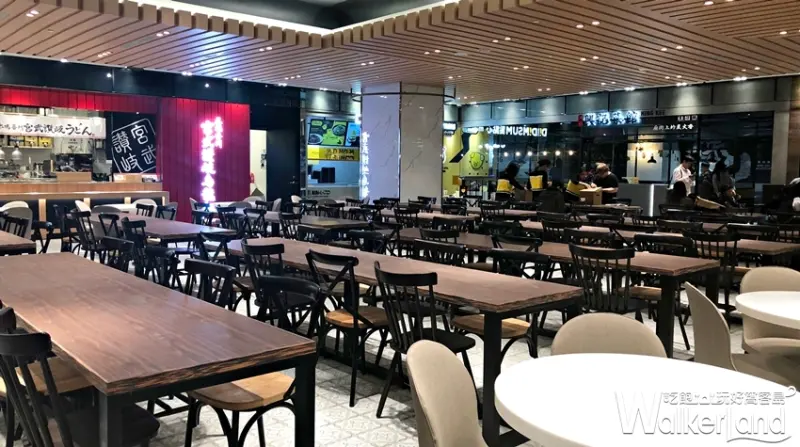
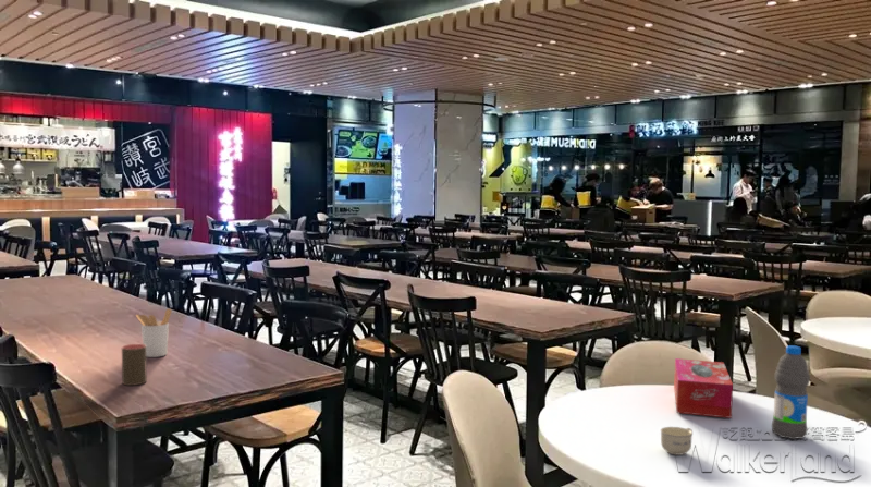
+ utensil holder (152, 332)
+ cup (134, 364)
+ cup (678, 440)
+ tissue box (701, 386)
+ water bottle (790, 390)
